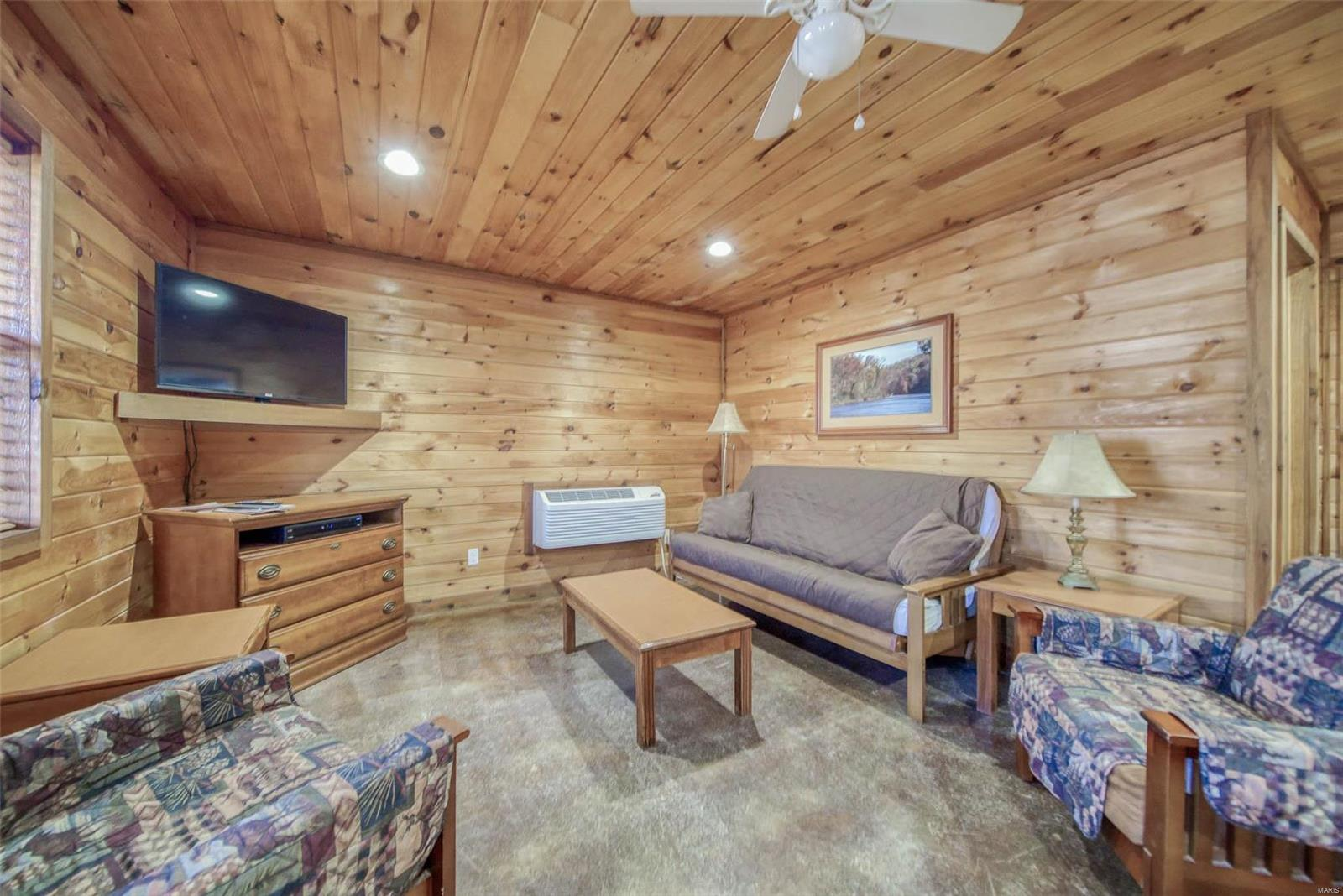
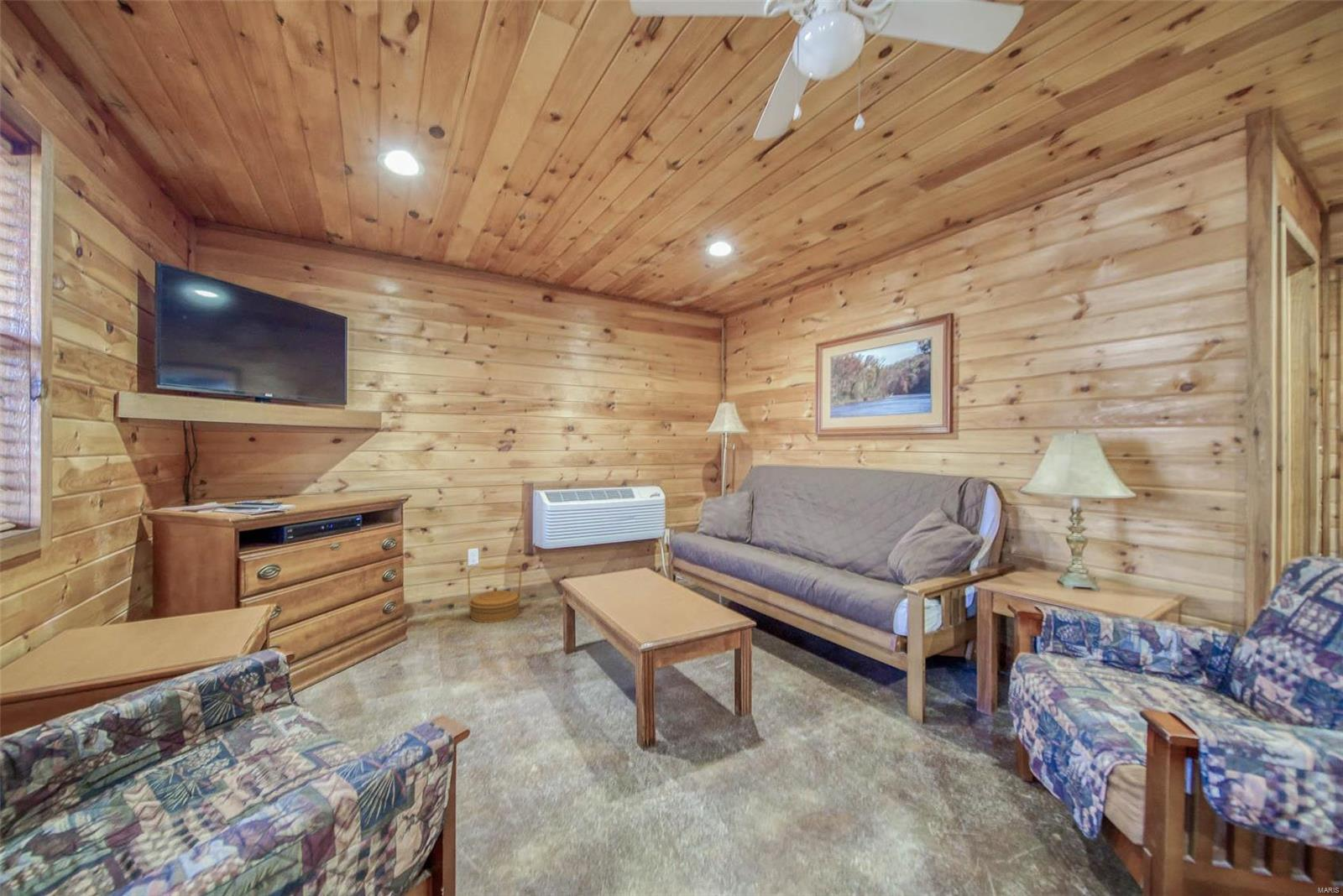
+ basket (495, 590)
